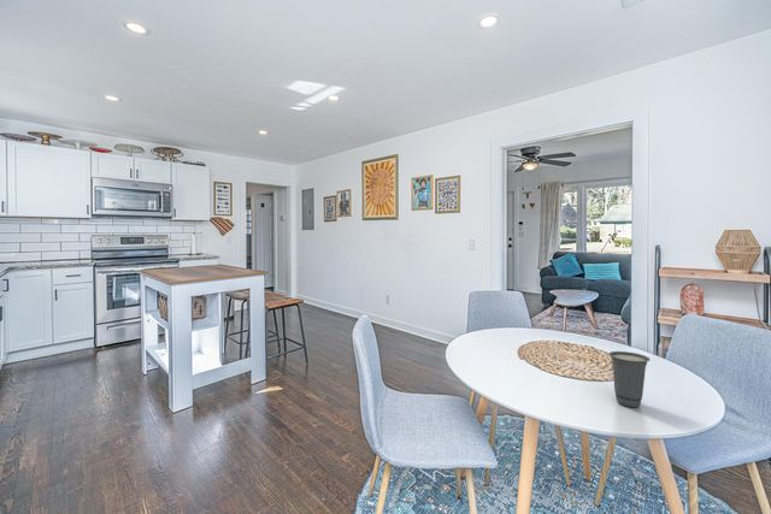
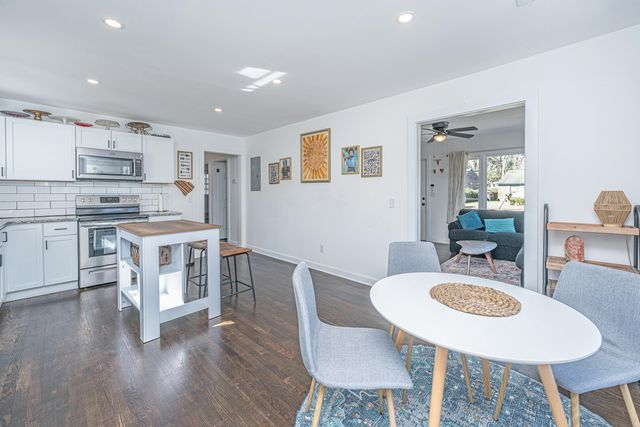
- cup (628, 379)
